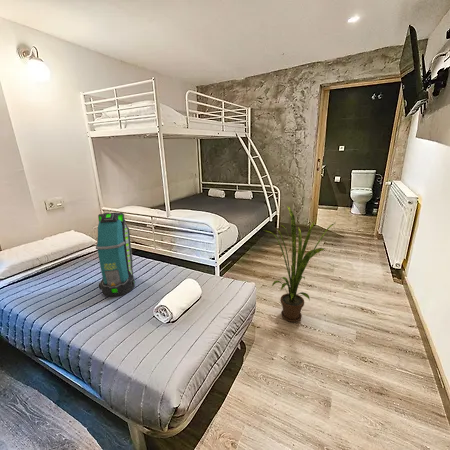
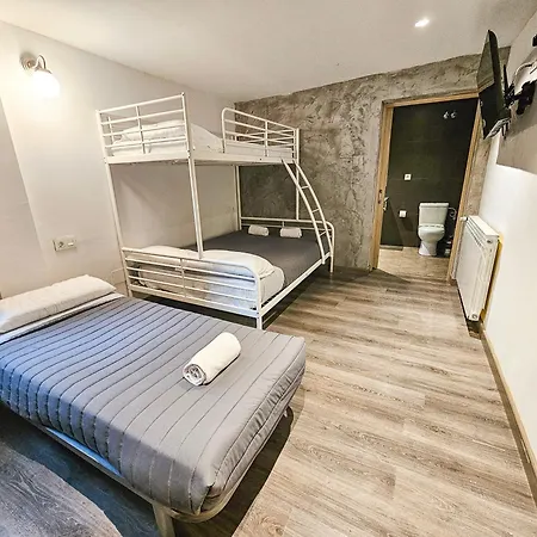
- house plant (291, 266)
- backpack (114, 250)
